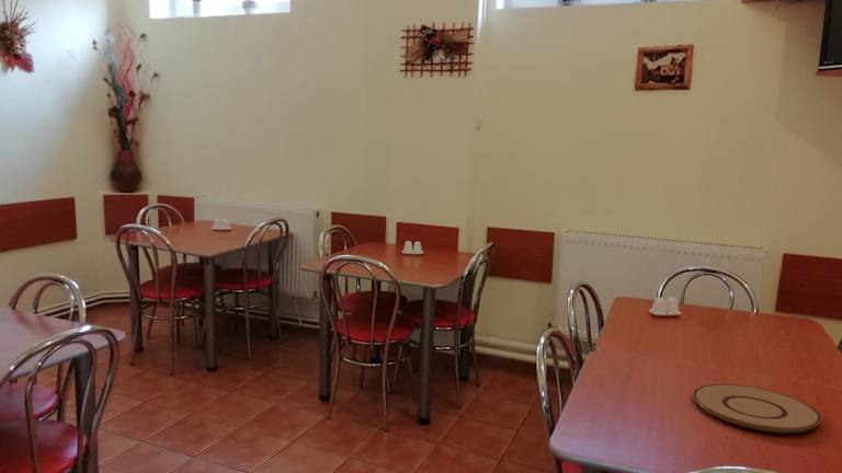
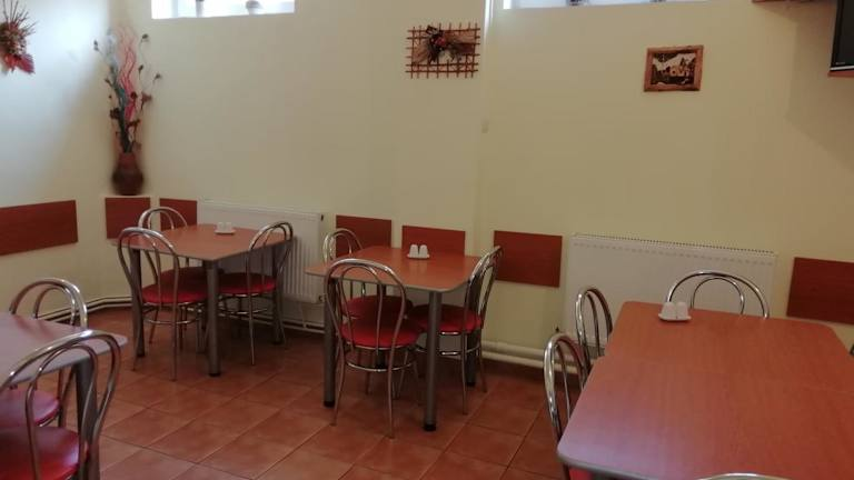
- plate (753, 407)
